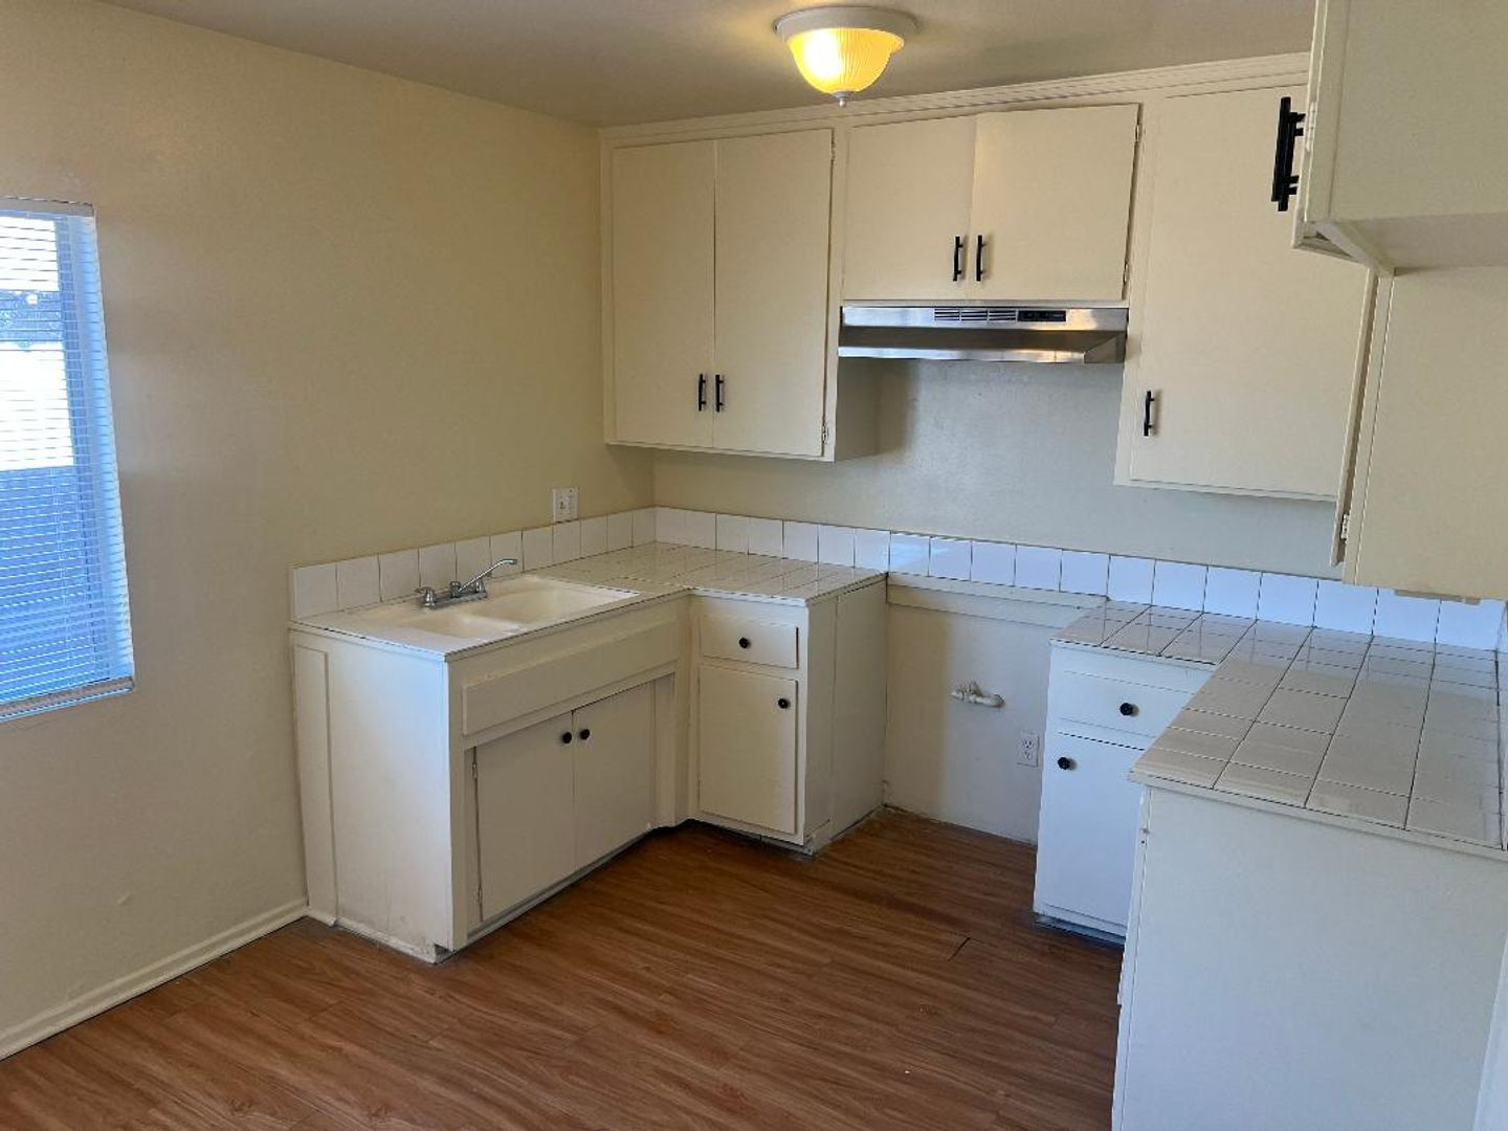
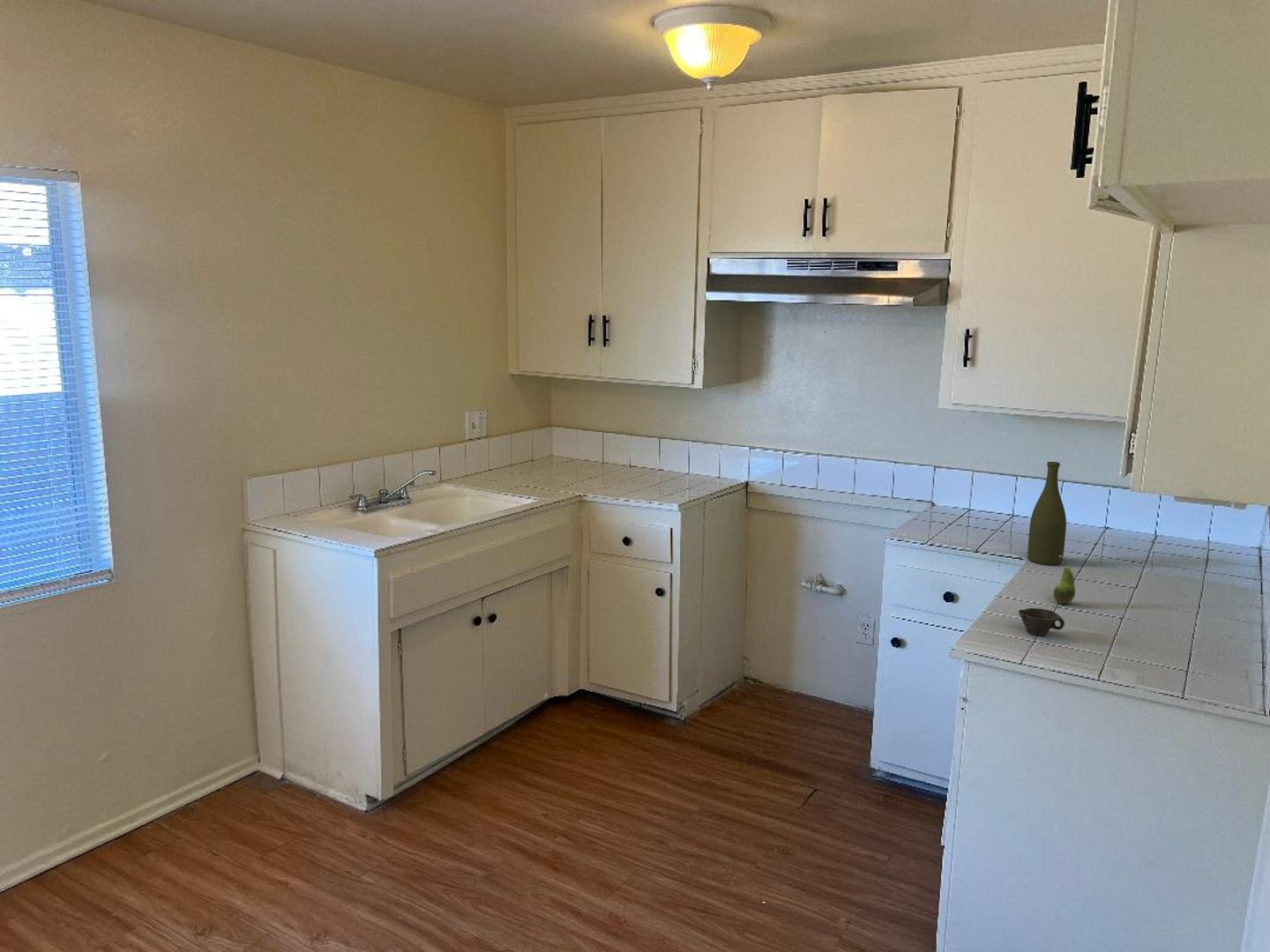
+ cup (1040, 623)
+ fruit (1065, 580)
+ bottle (1049, 512)
